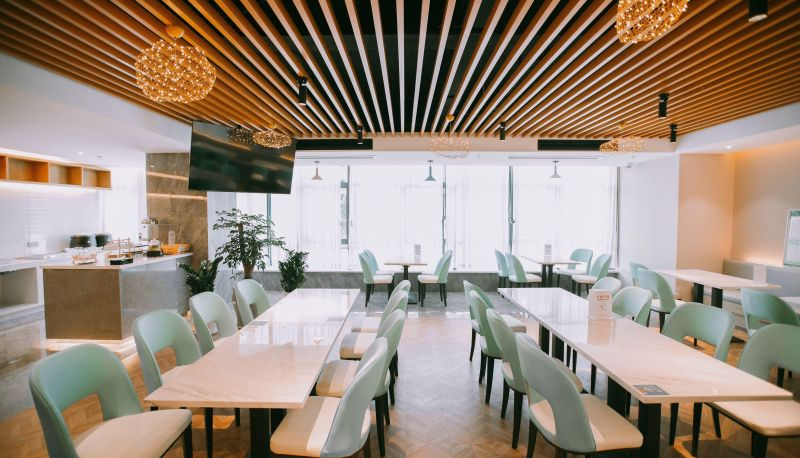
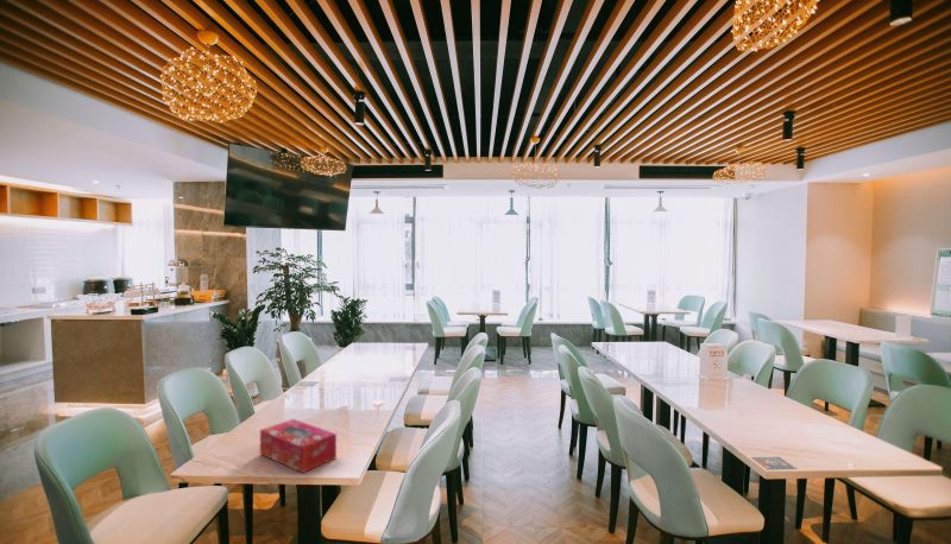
+ tissue box (297, 443)
